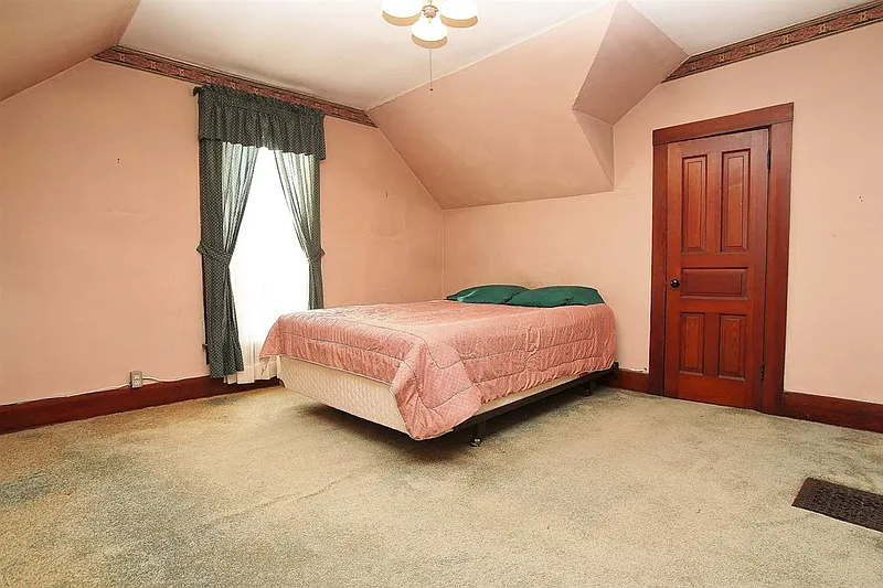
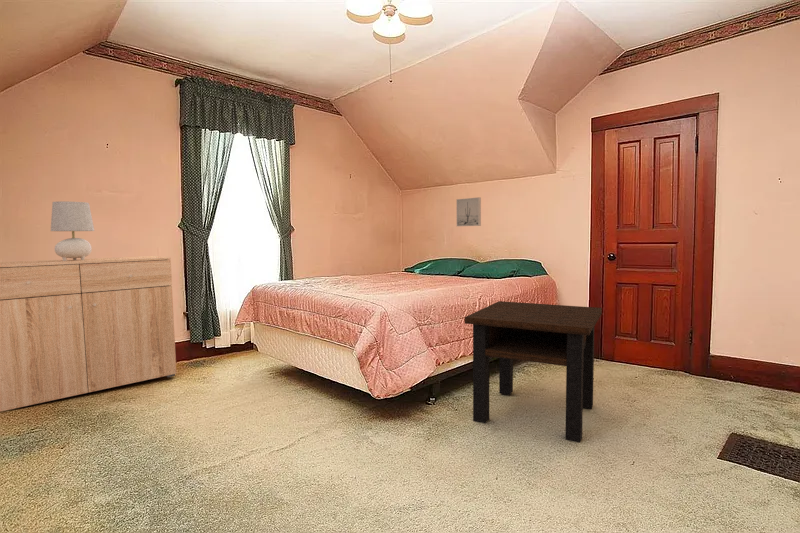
+ dresser (78, 325)
+ side table (535, 361)
+ table lamp (72, 231)
+ wall art (468, 212)
